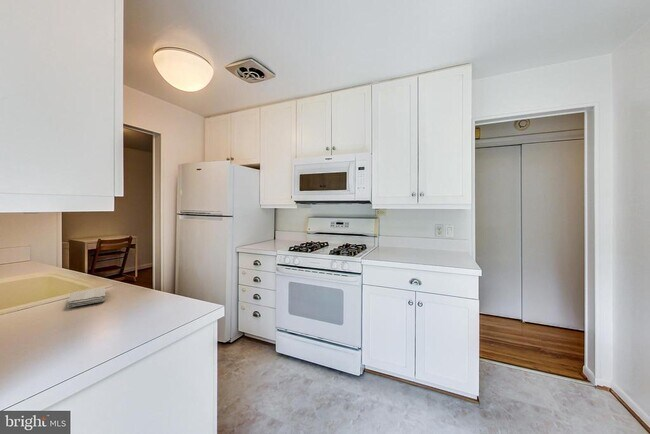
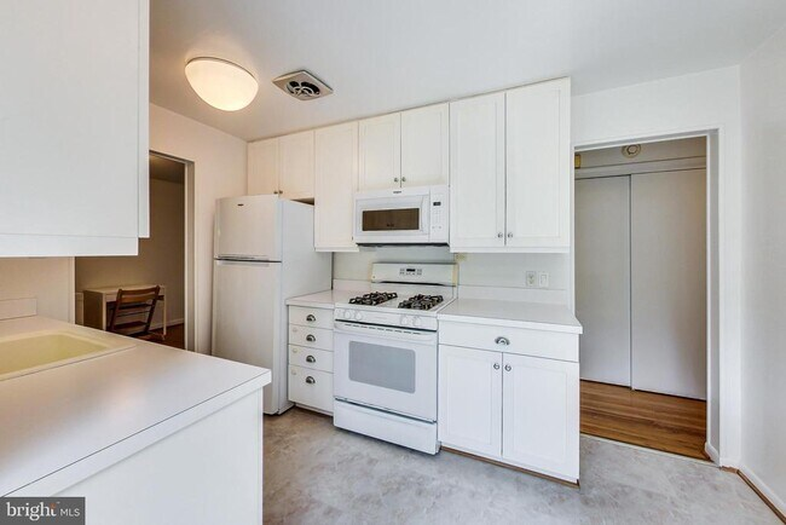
- washcloth (87, 296)
